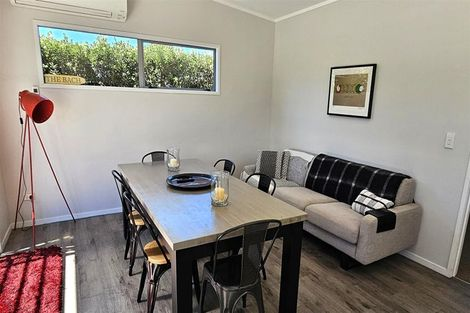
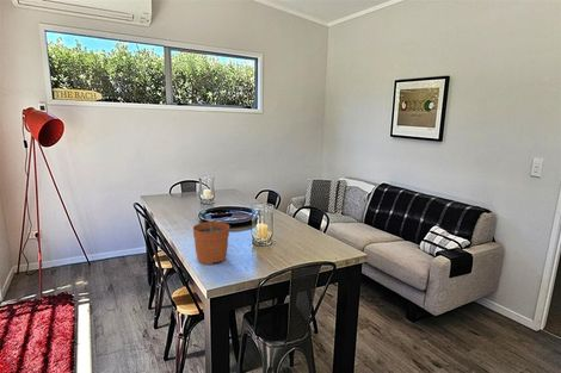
+ plant pot (211, 235)
